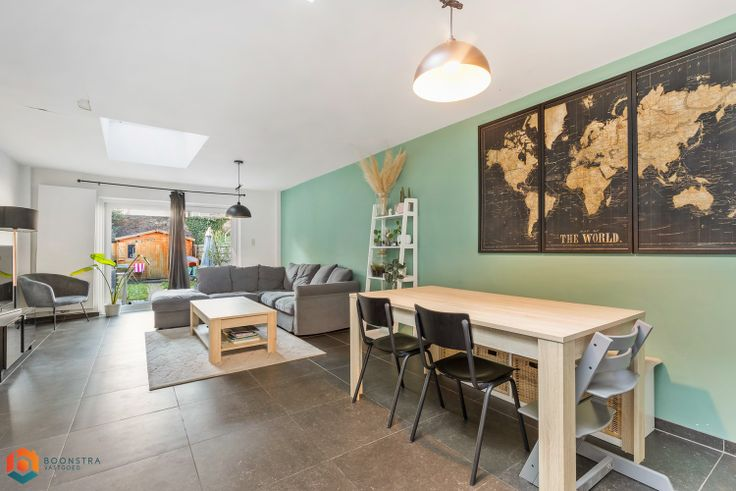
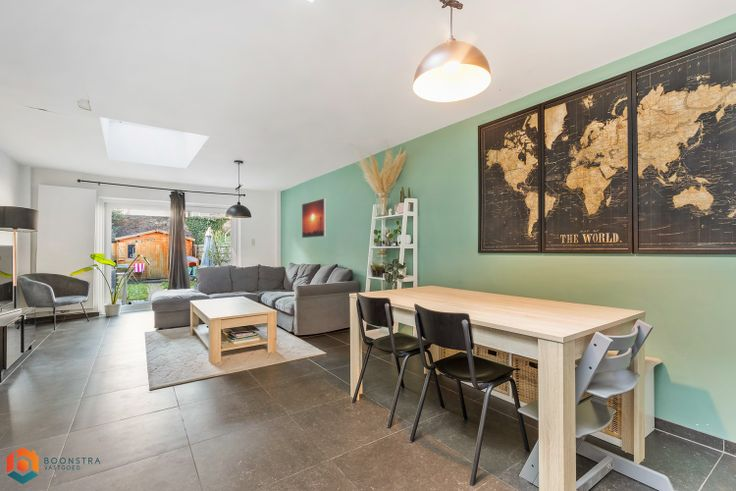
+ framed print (313, 219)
